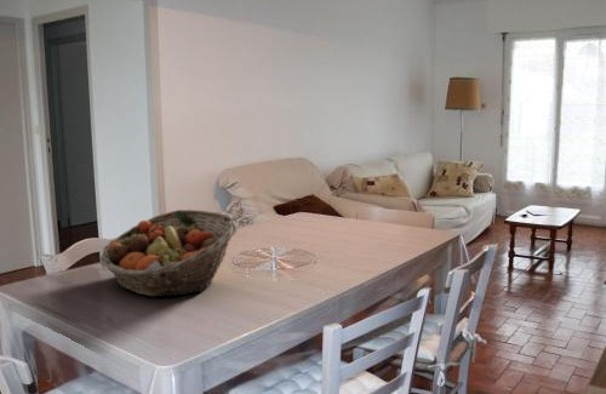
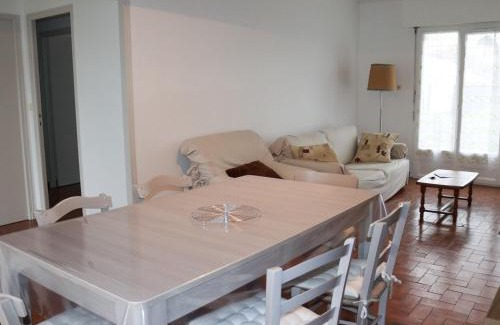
- fruit basket (170, 250)
